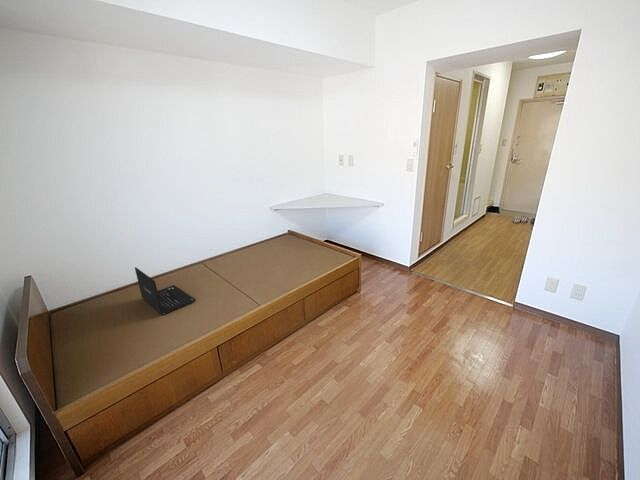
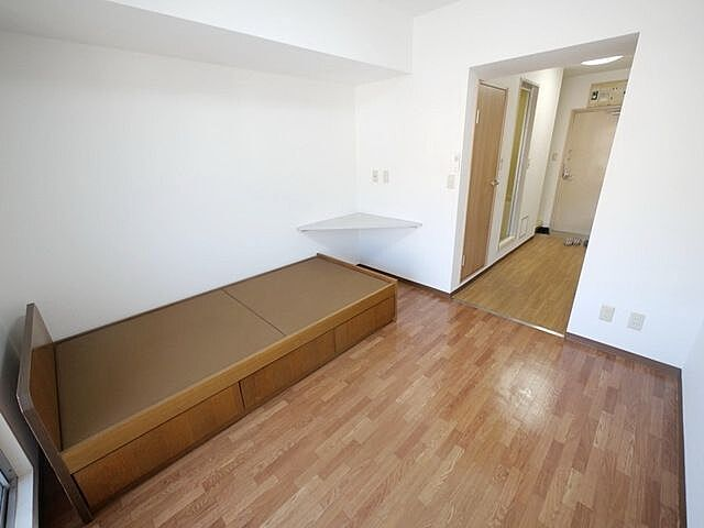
- laptop (167, 287)
